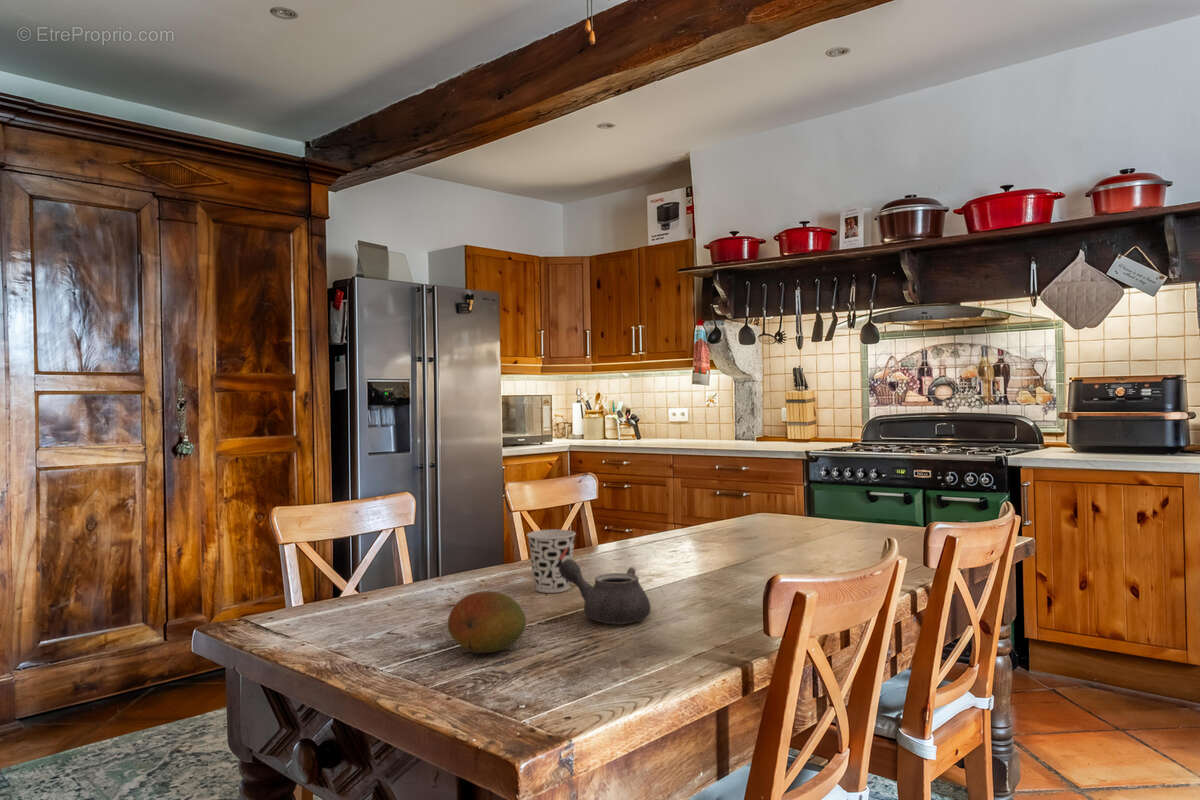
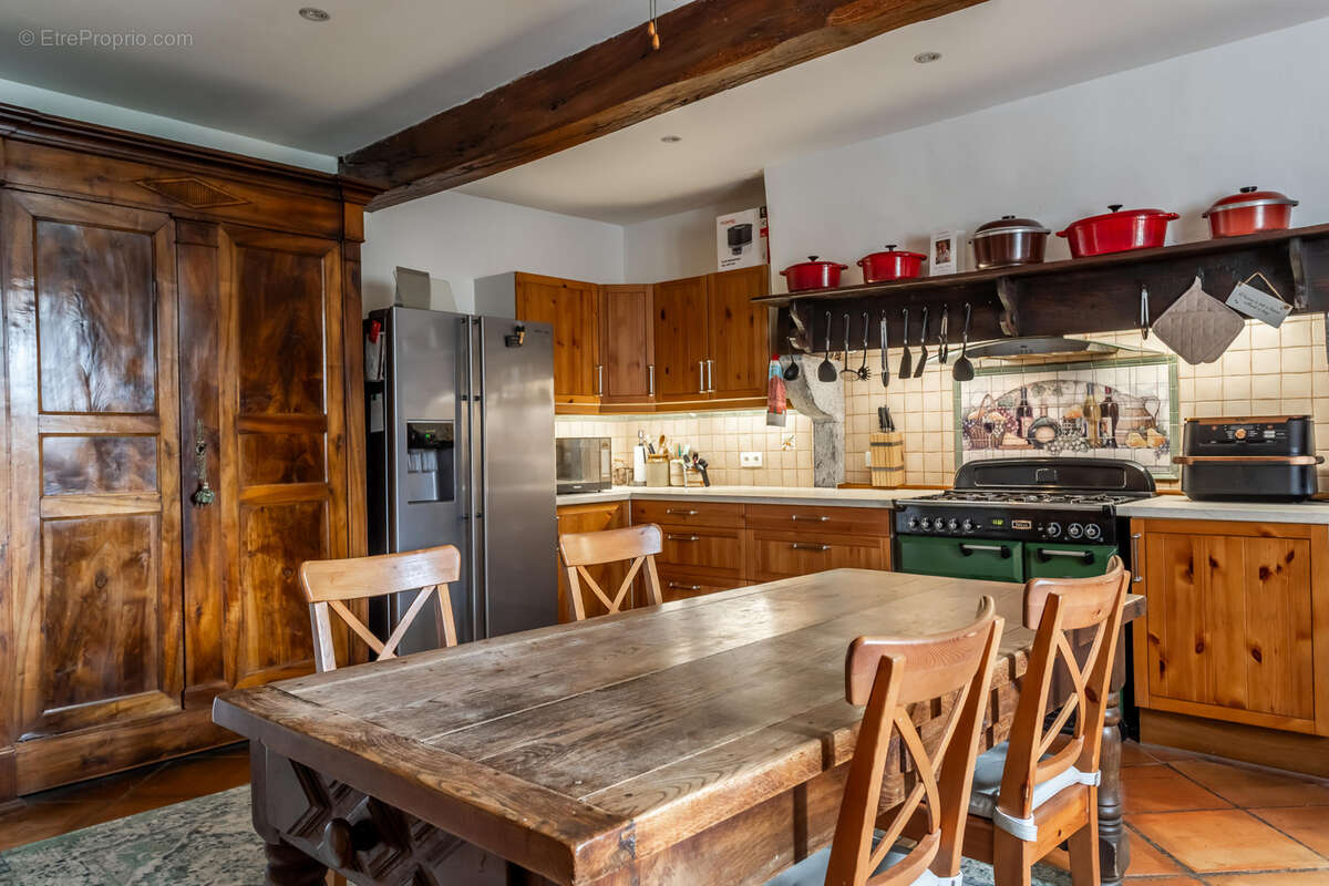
- fruit (488, 620)
- teapot (603, 588)
- cup (551, 561)
